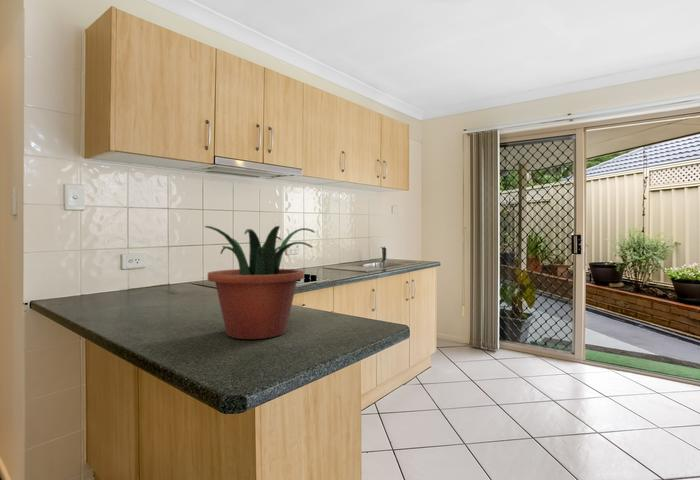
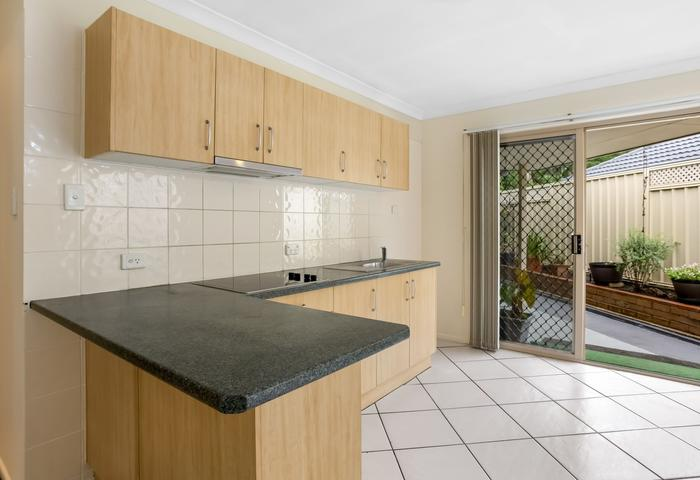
- potted plant (266, 279)
